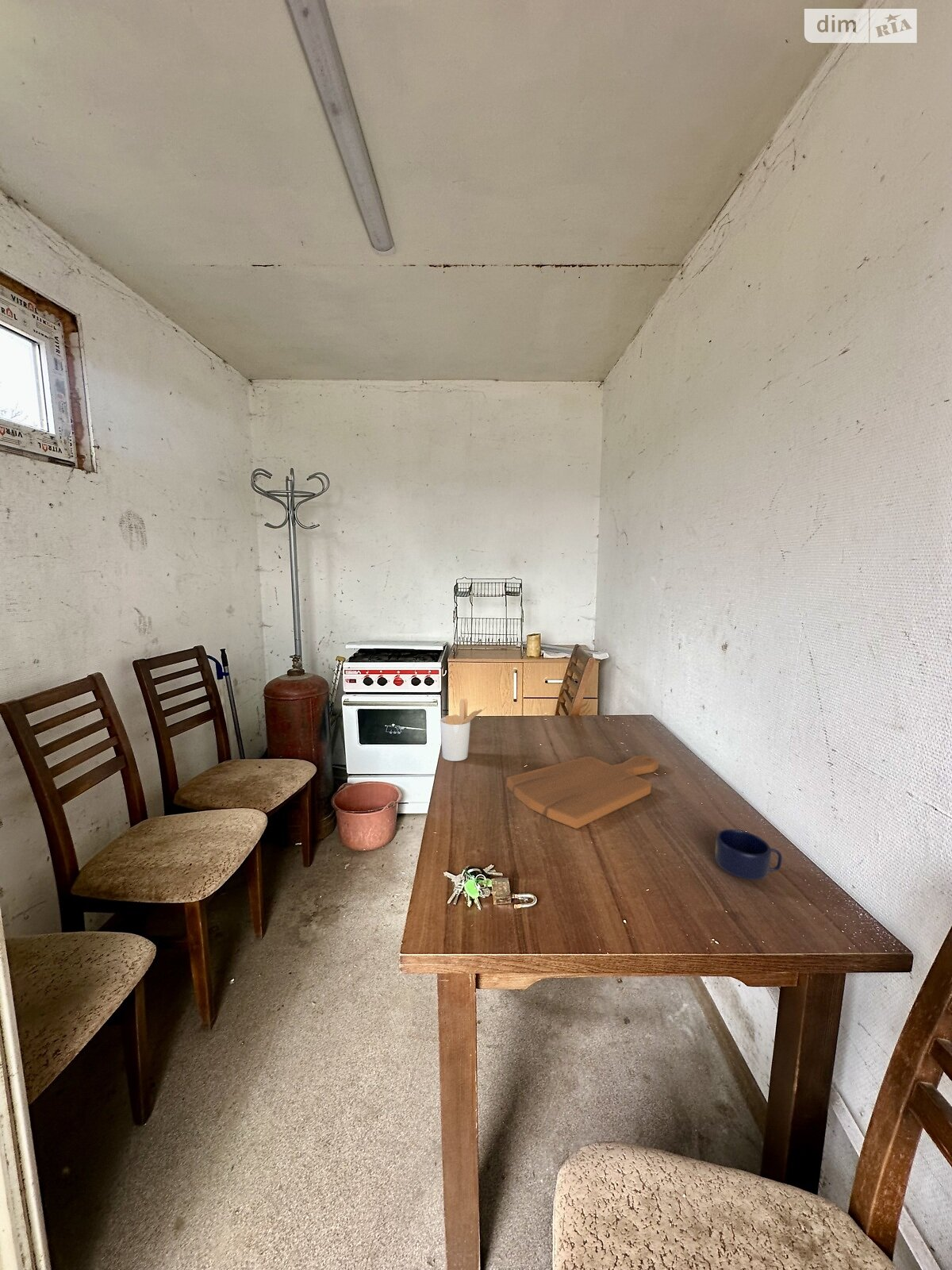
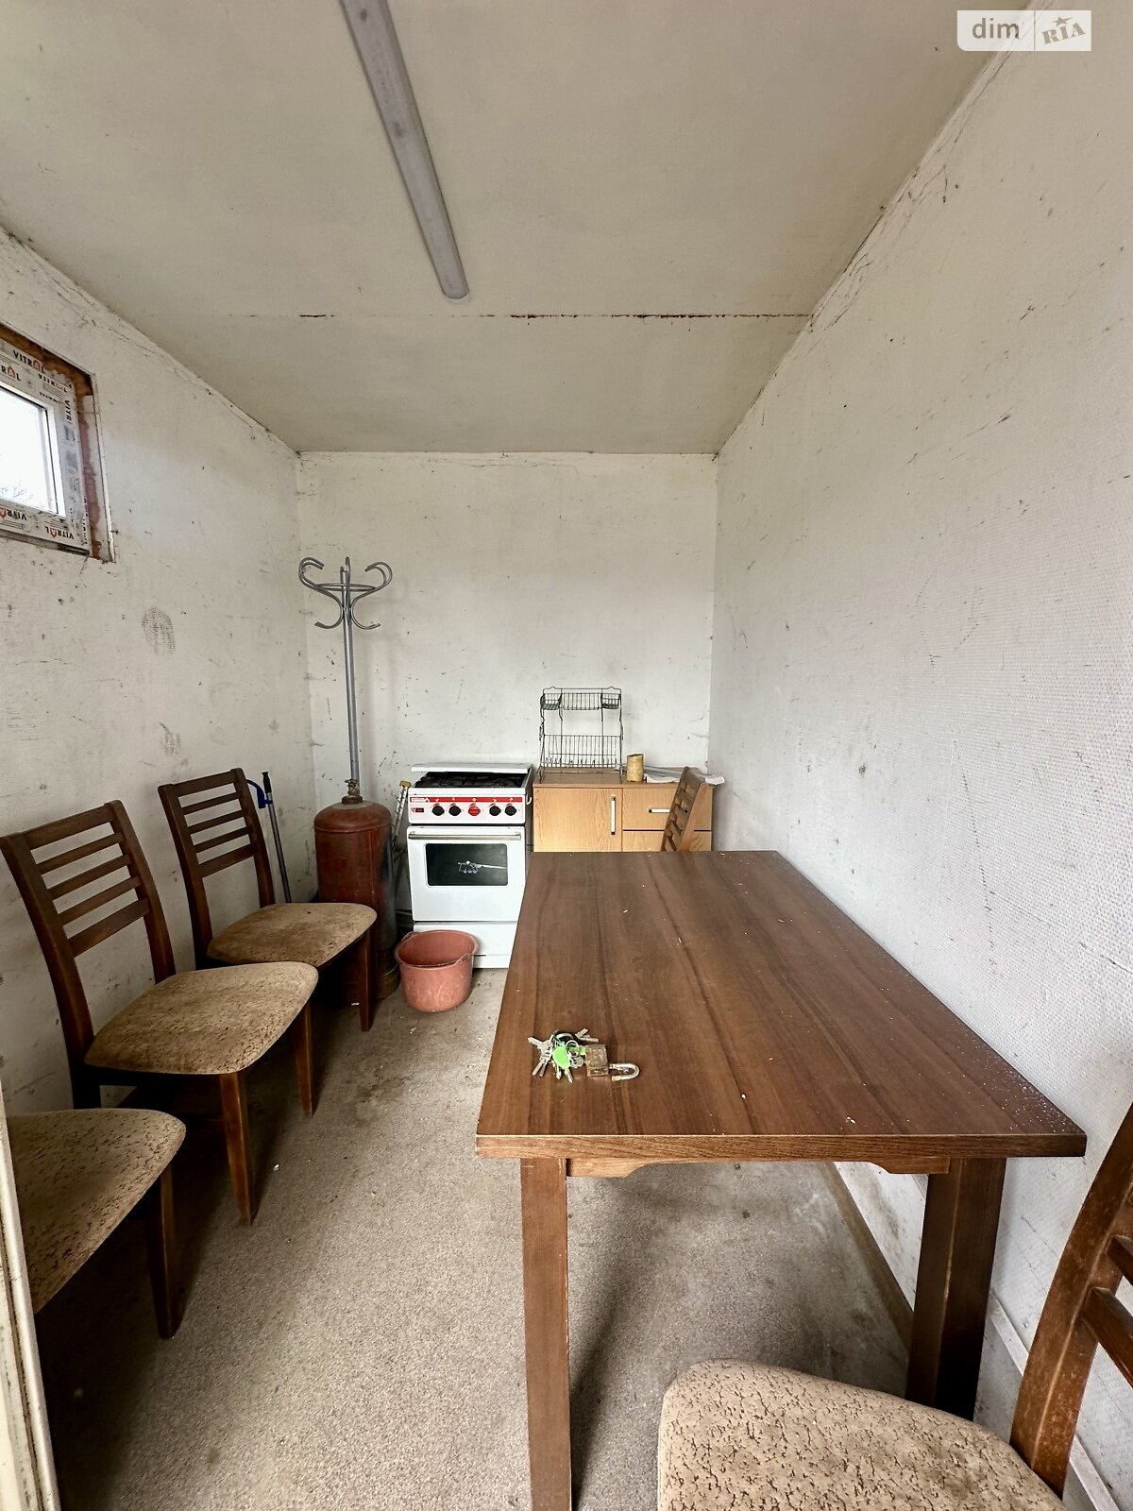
- utensil holder (462, 730)
- cutting board (587, 783)
- mug (747, 857)
